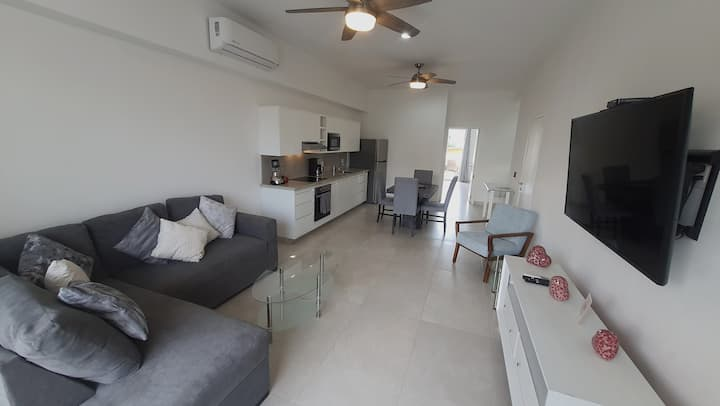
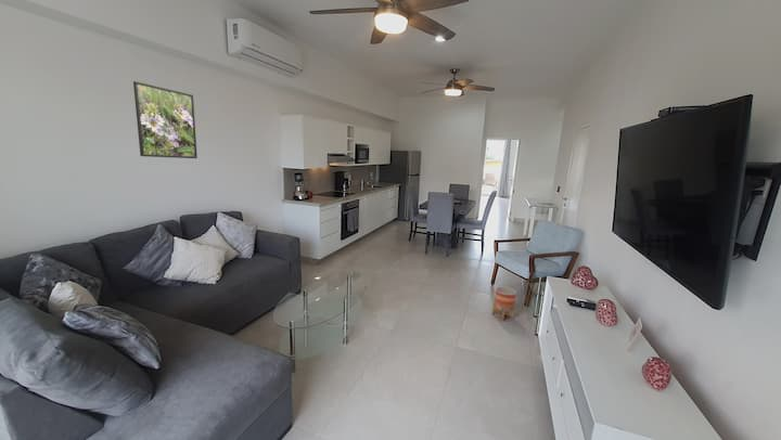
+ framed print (168, 124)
+ planter (503, 302)
